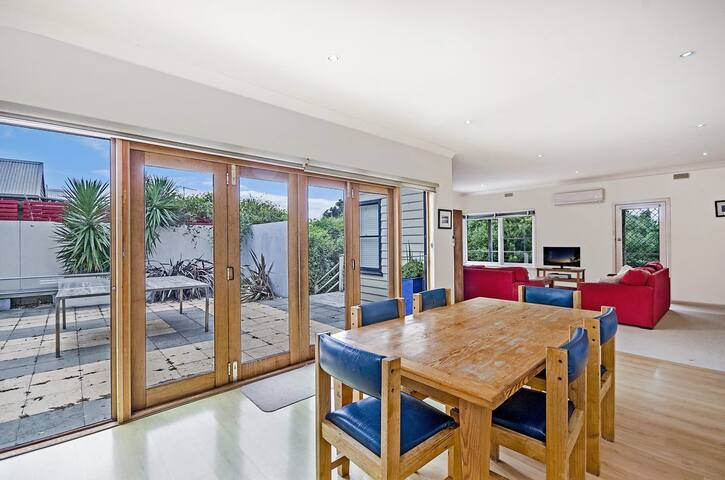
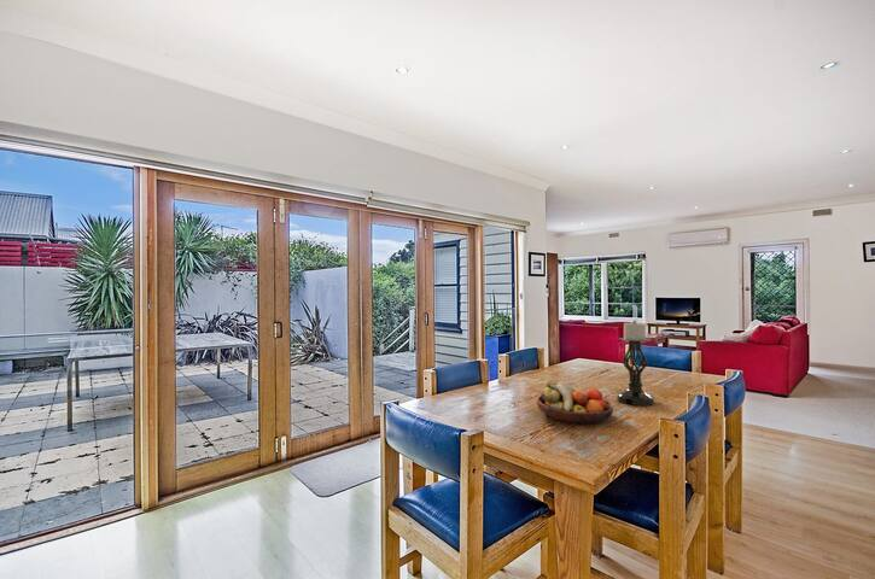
+ candle holder (635, 359)
+ fruit bowl (573, 399)
